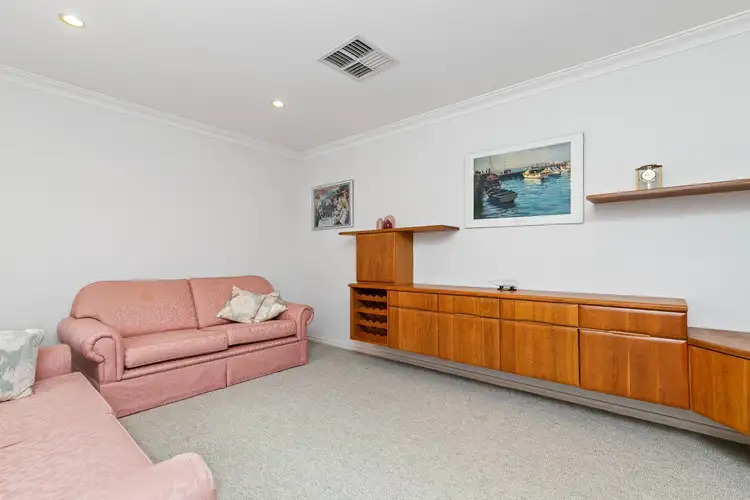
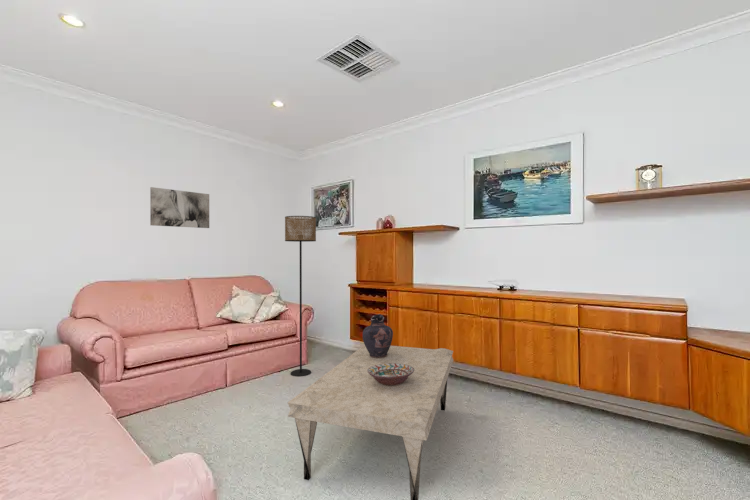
+ decorative bowl (391, 375)
+ vase (377, 335)
+ wall art (181, 208)
+ coffee table (387, 402)
+ floor lamp (300, 295)
